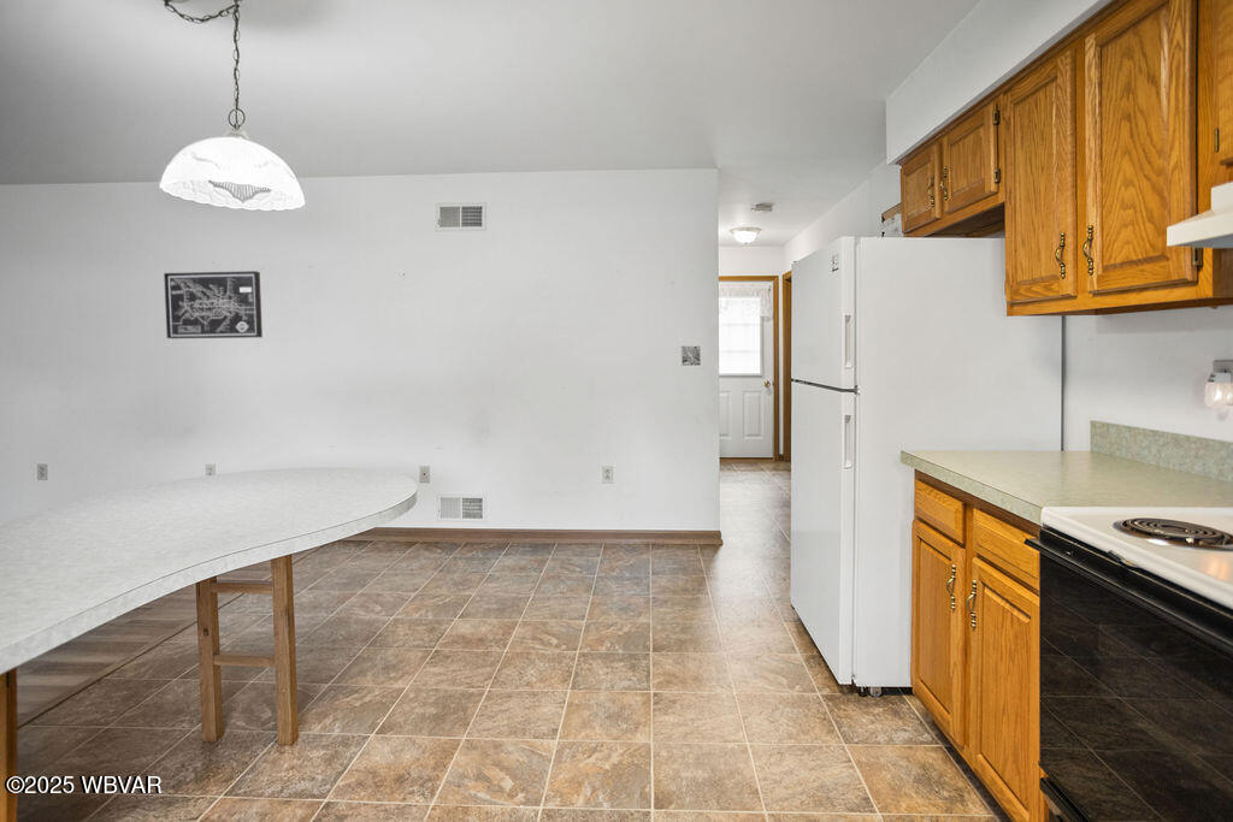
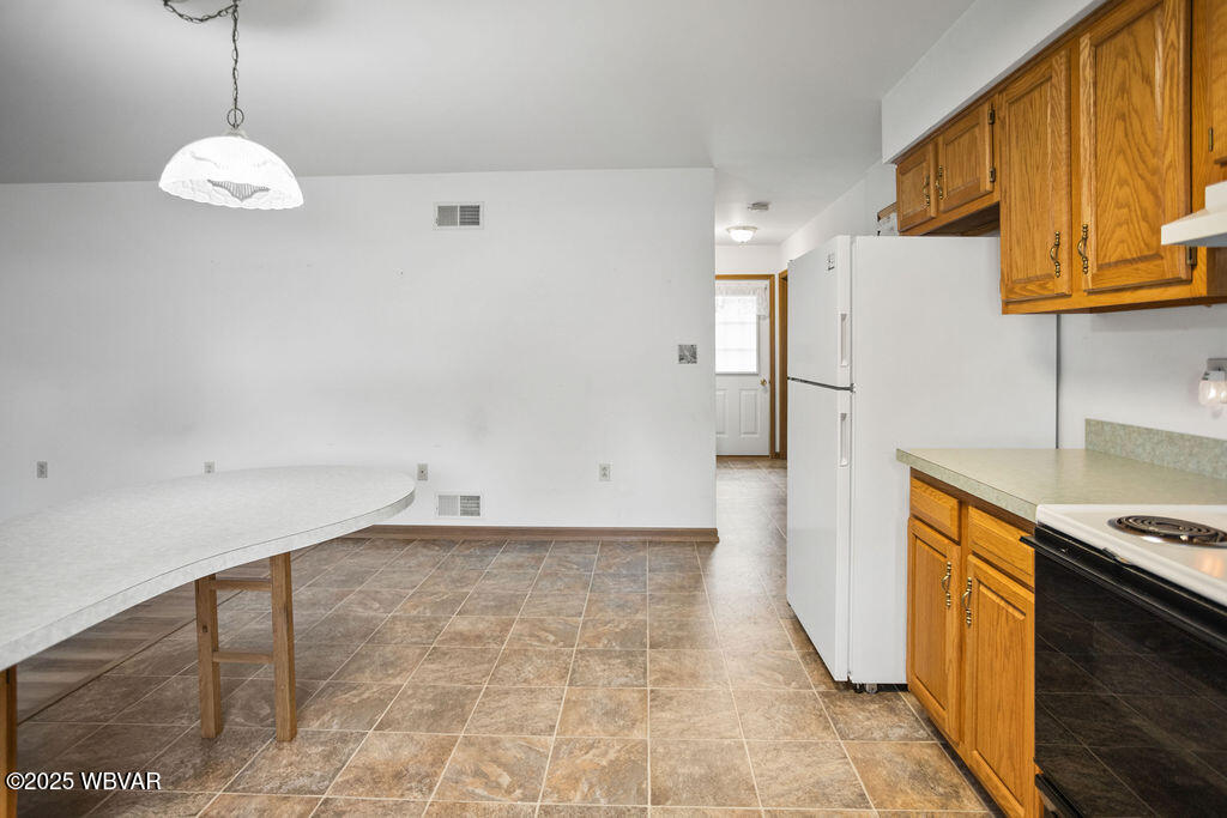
- wall art (213, 304)
